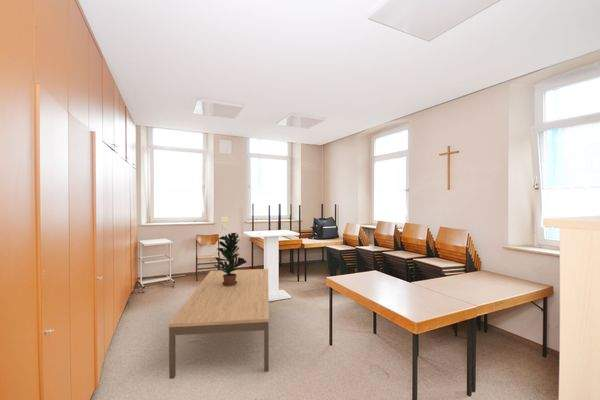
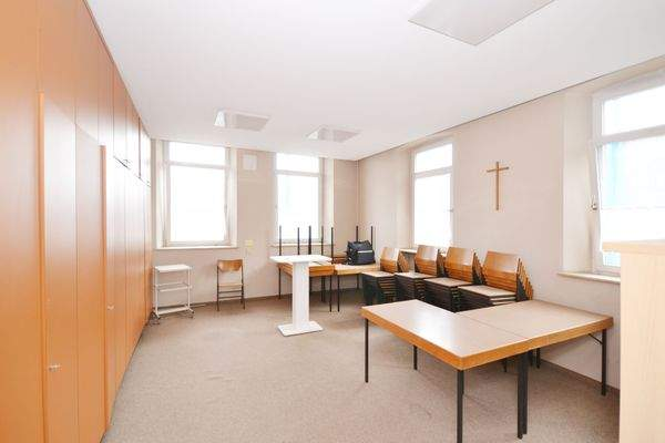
- coffee table (232, 308)
- potted plant (229, 259)
